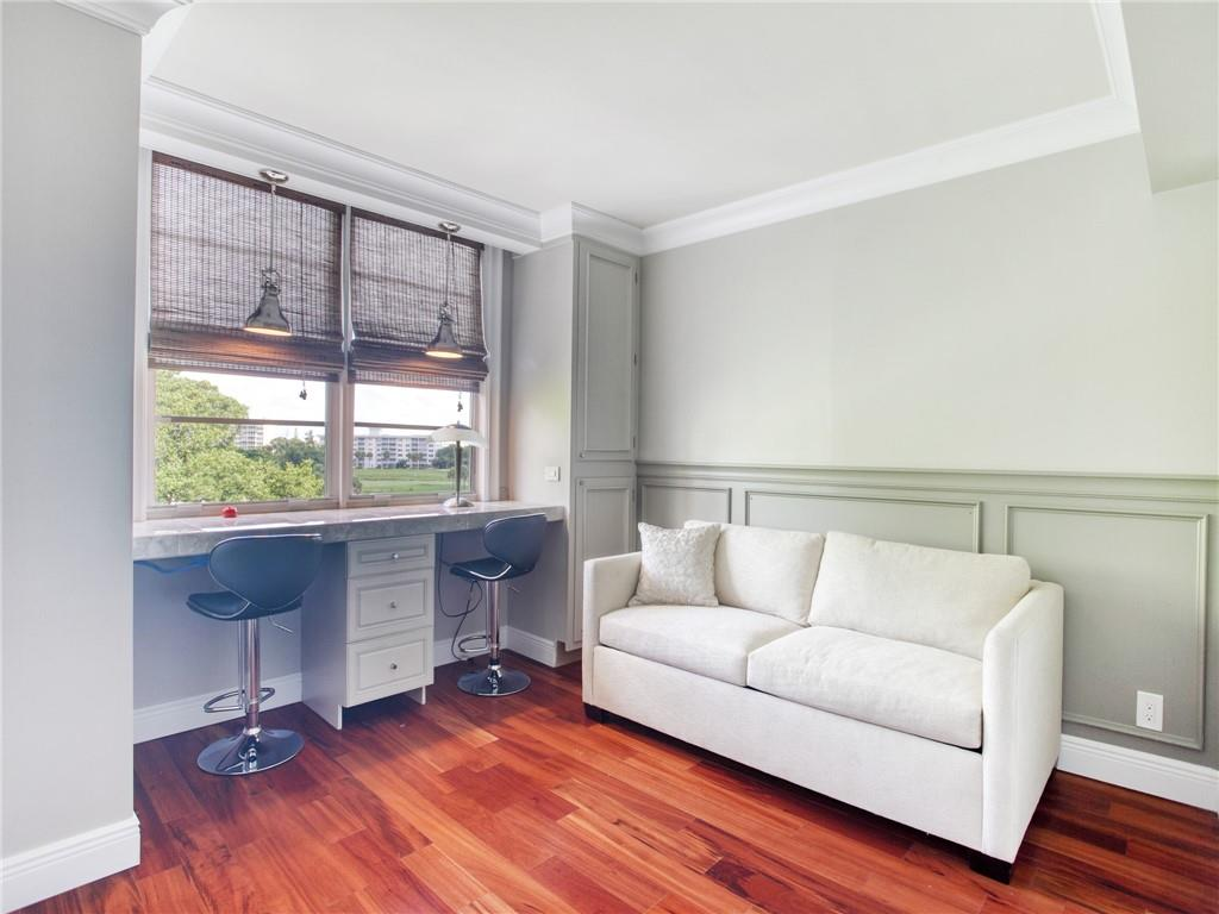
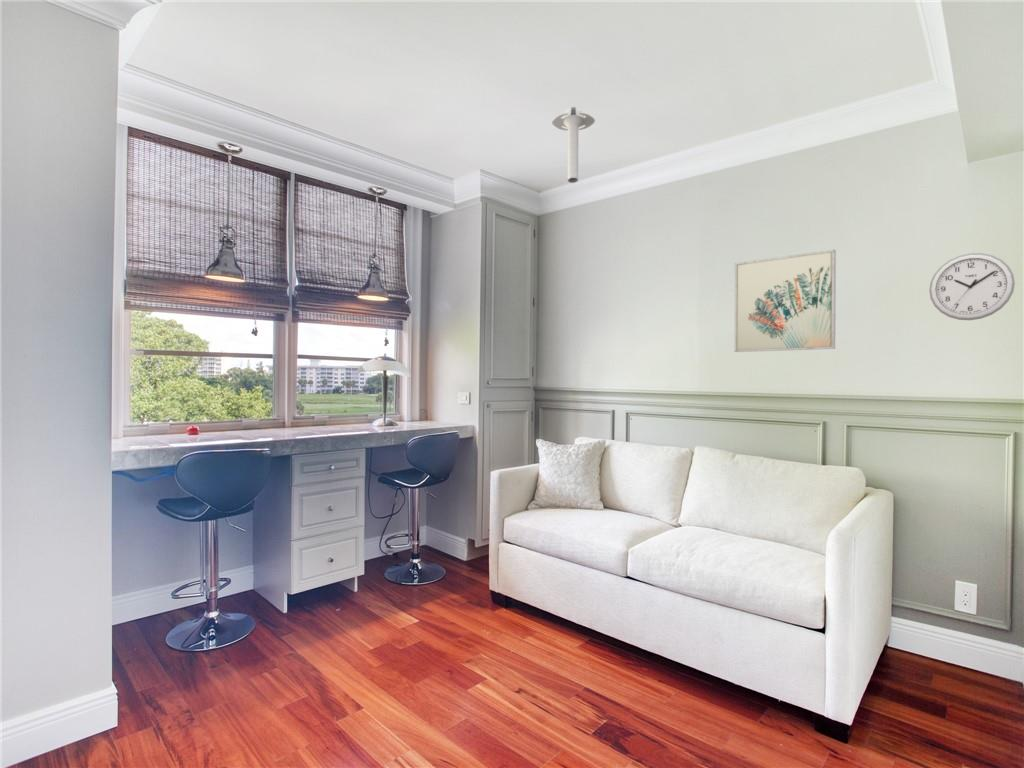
+ wall art (782, 303)
+ ceiling light (573, 145)
+ wall clock (970, 286)
